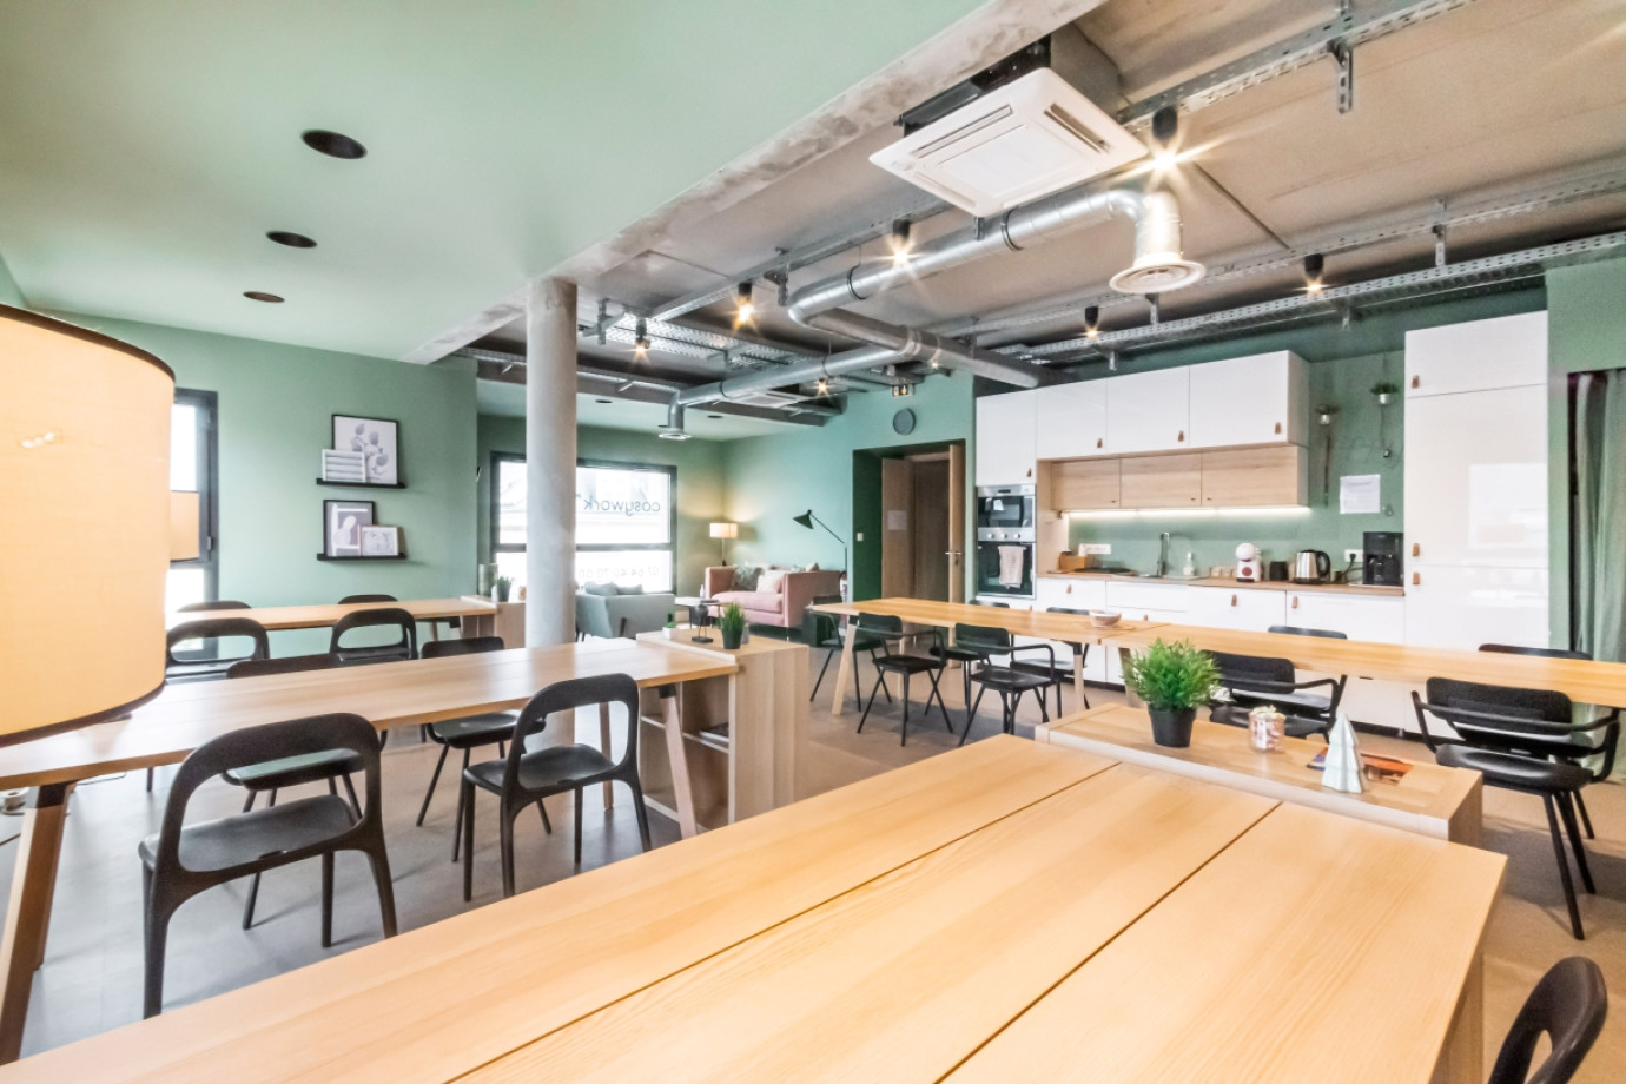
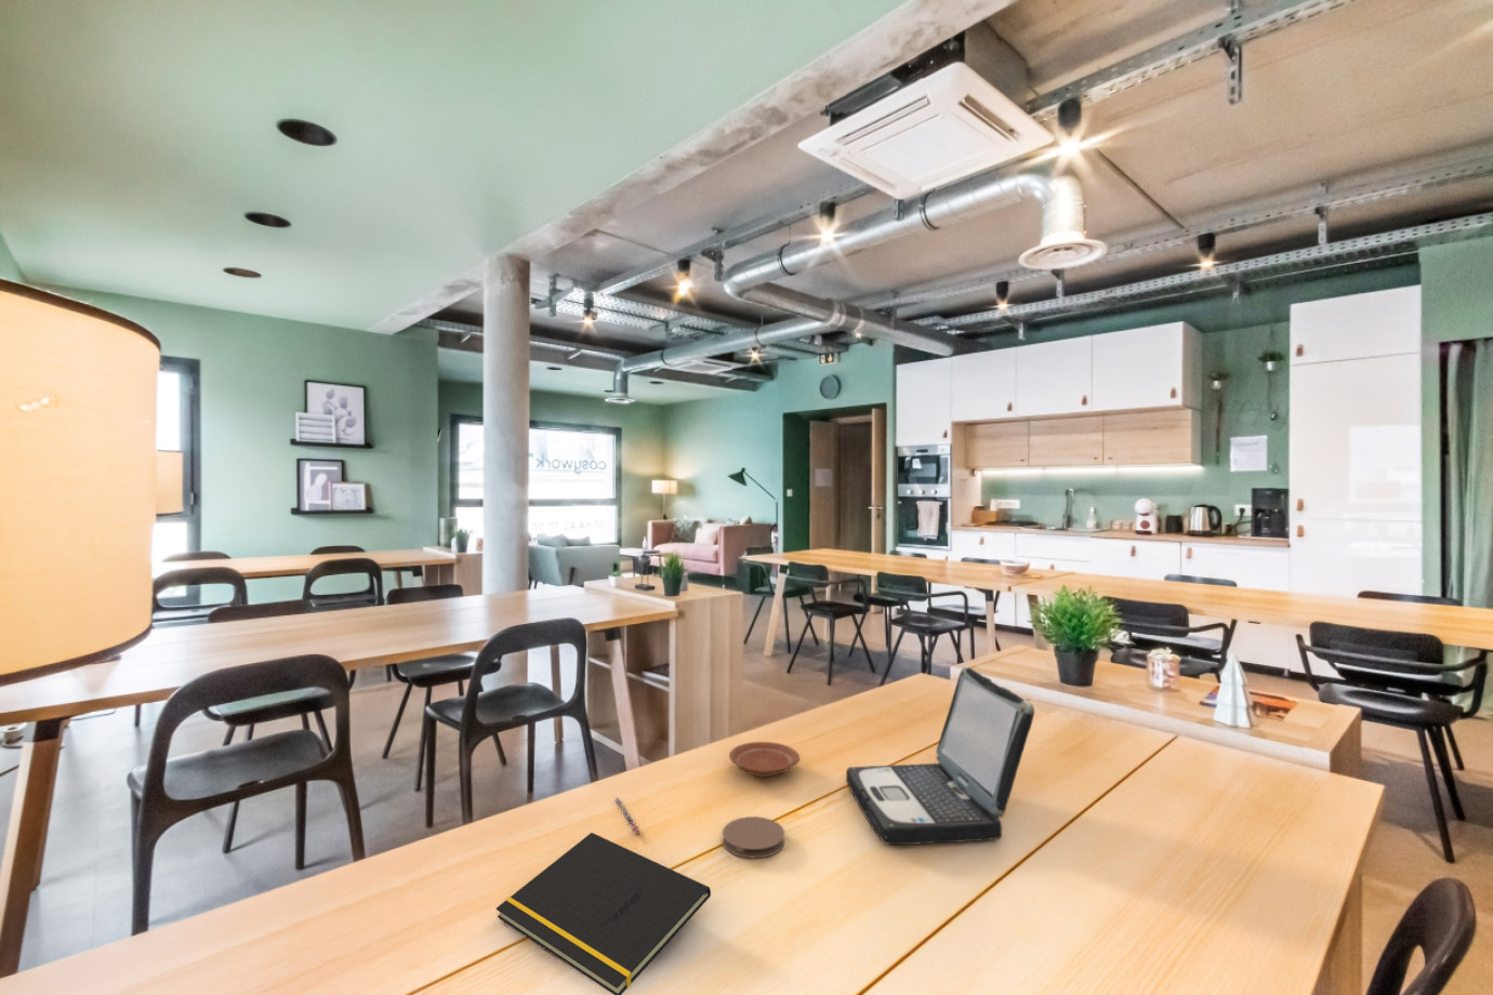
+ laptop (936, 746)
+ notepad (602, 902)
+ coaster (753, 836)
+ plate (764, 763)
+ pen (627, 814)
